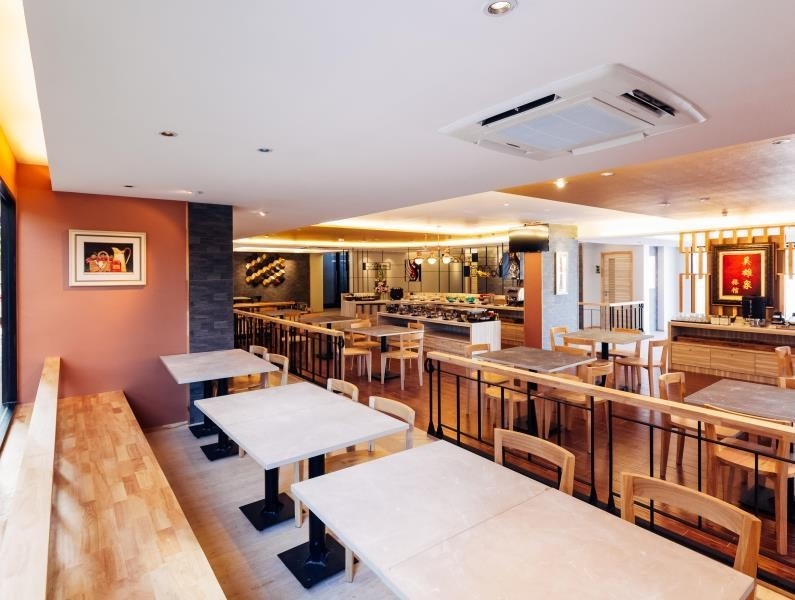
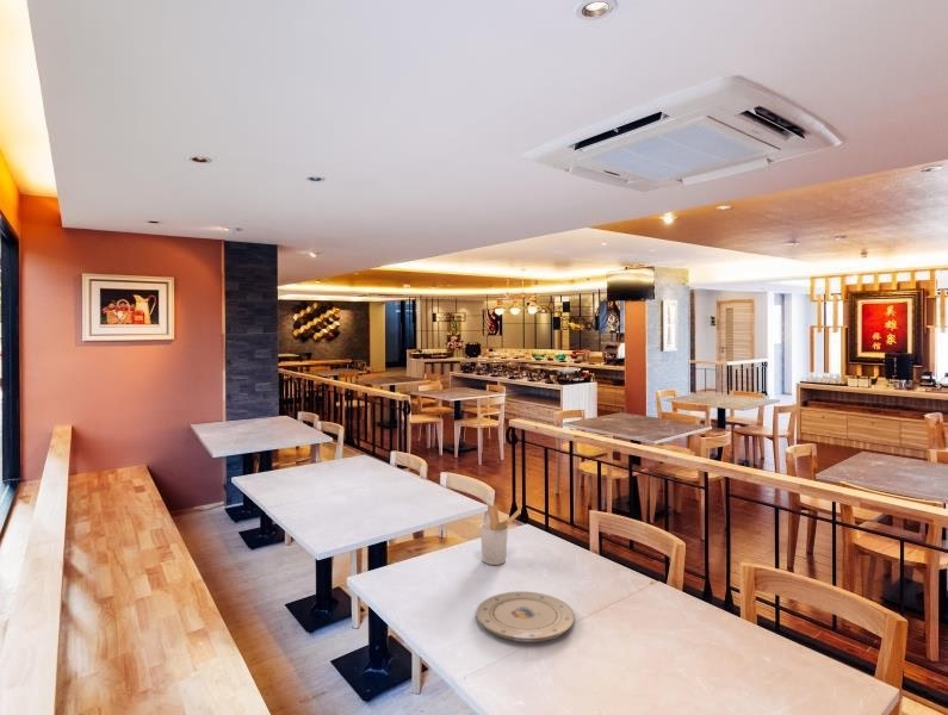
+ plate (525, 615)
+ utensil holder (501, 534)
